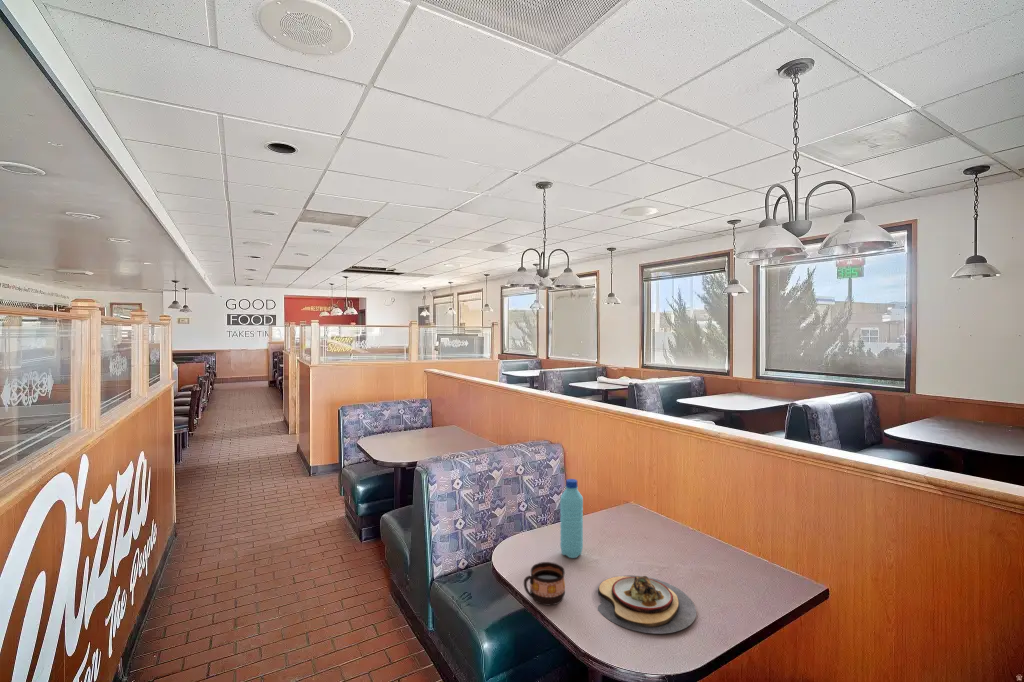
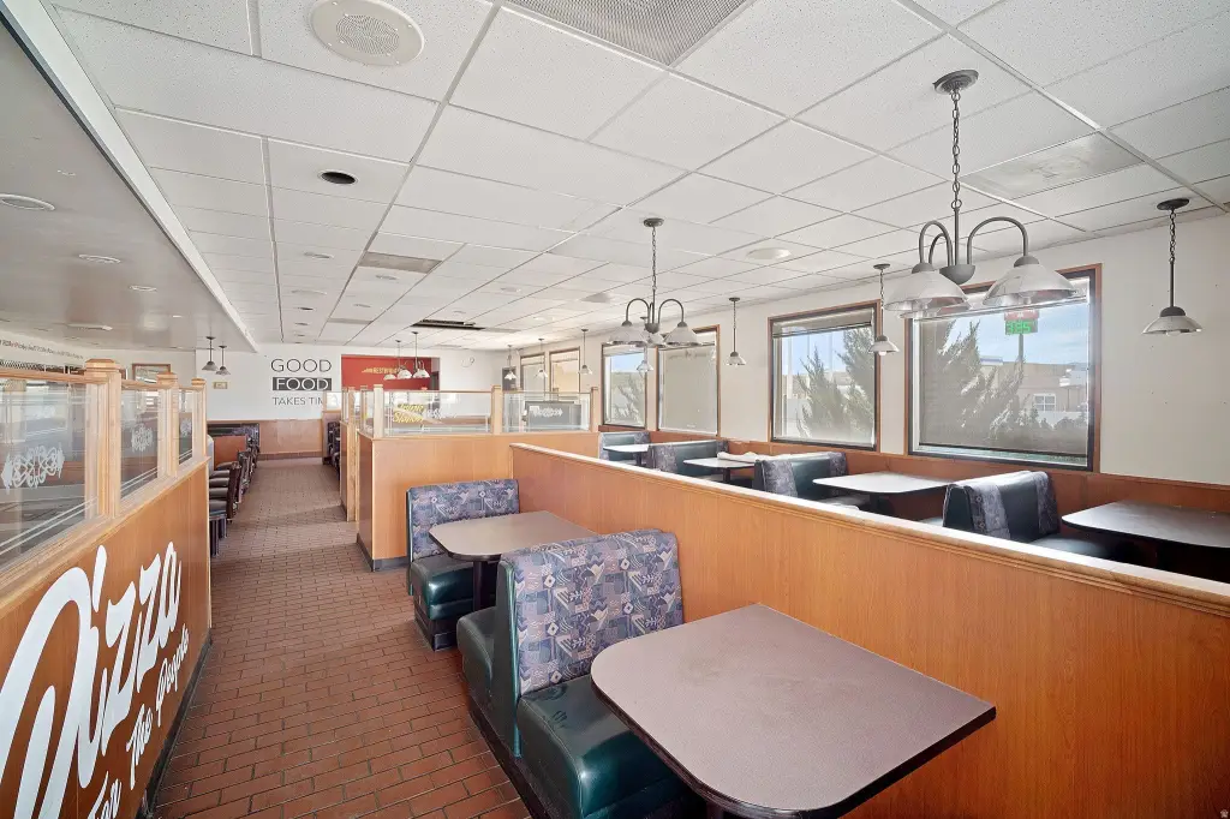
- cup (545, 583)
- plate (642, 590)
- water bottle (571, 517)
